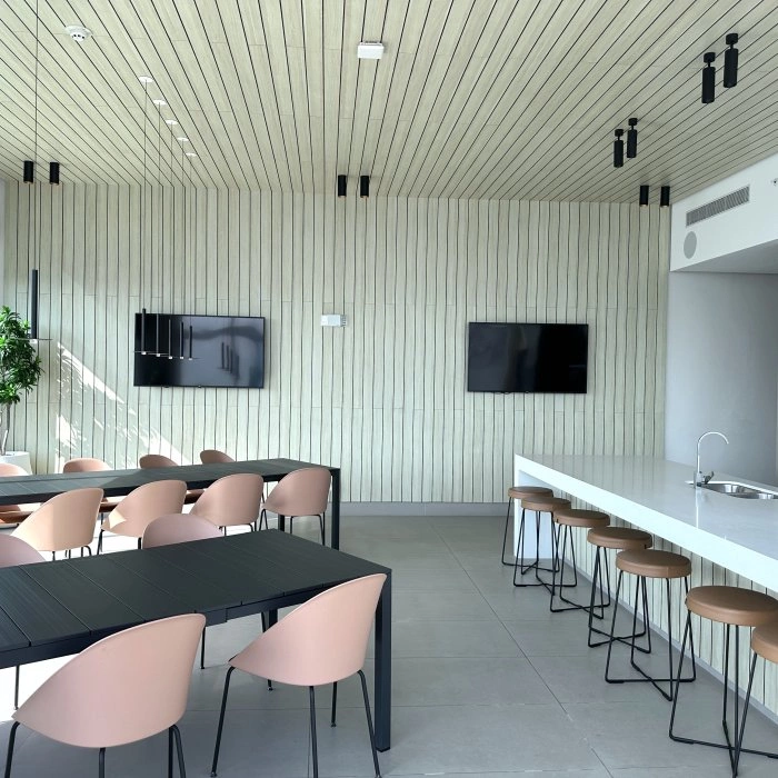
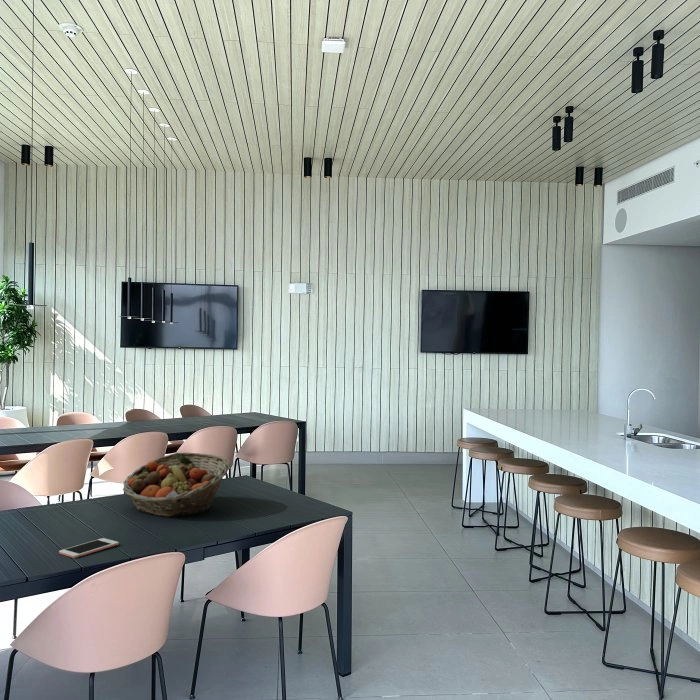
+ cell phone (89, 547)
+ fruit basket (176, 483)
